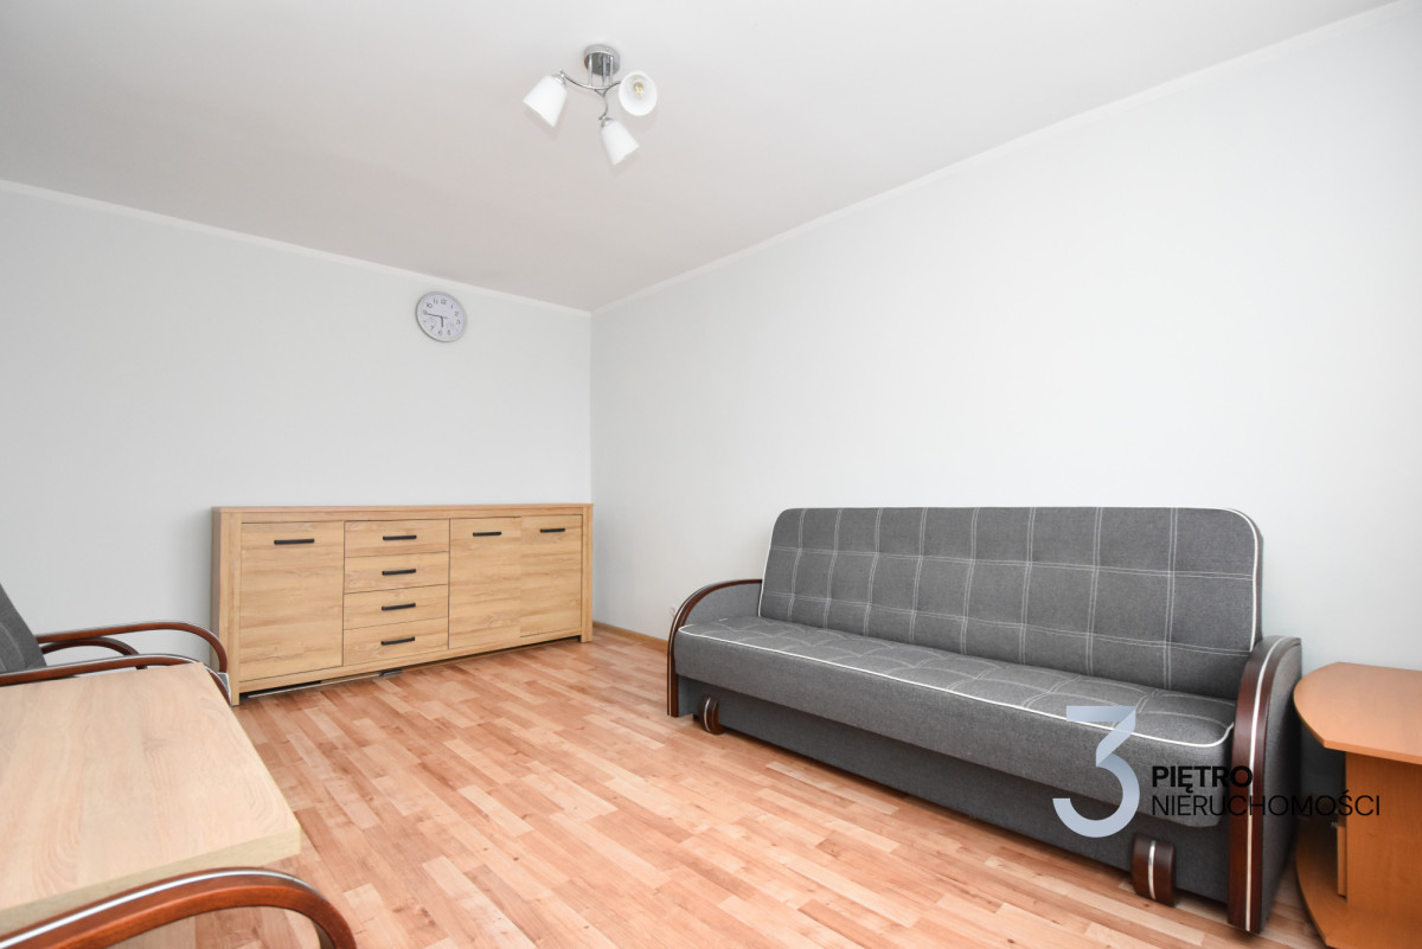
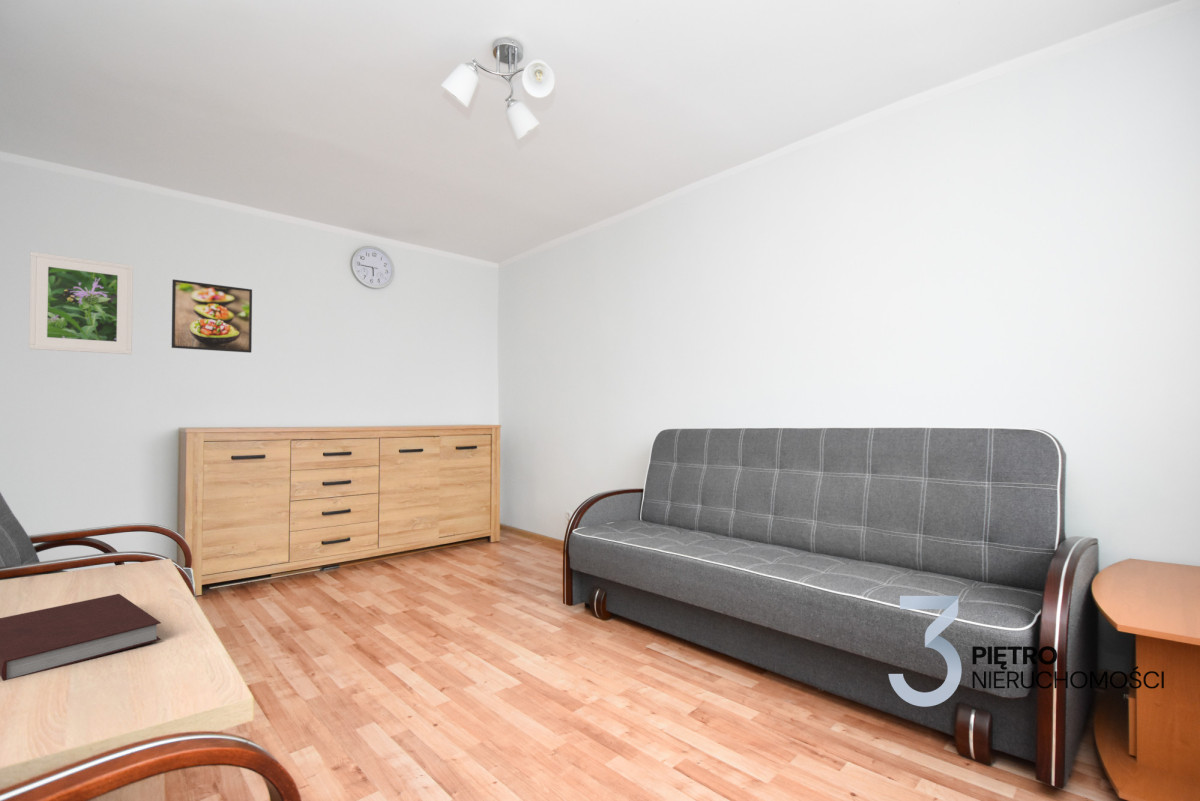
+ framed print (83, 305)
+ notebook (69, 631)
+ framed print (213, 317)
